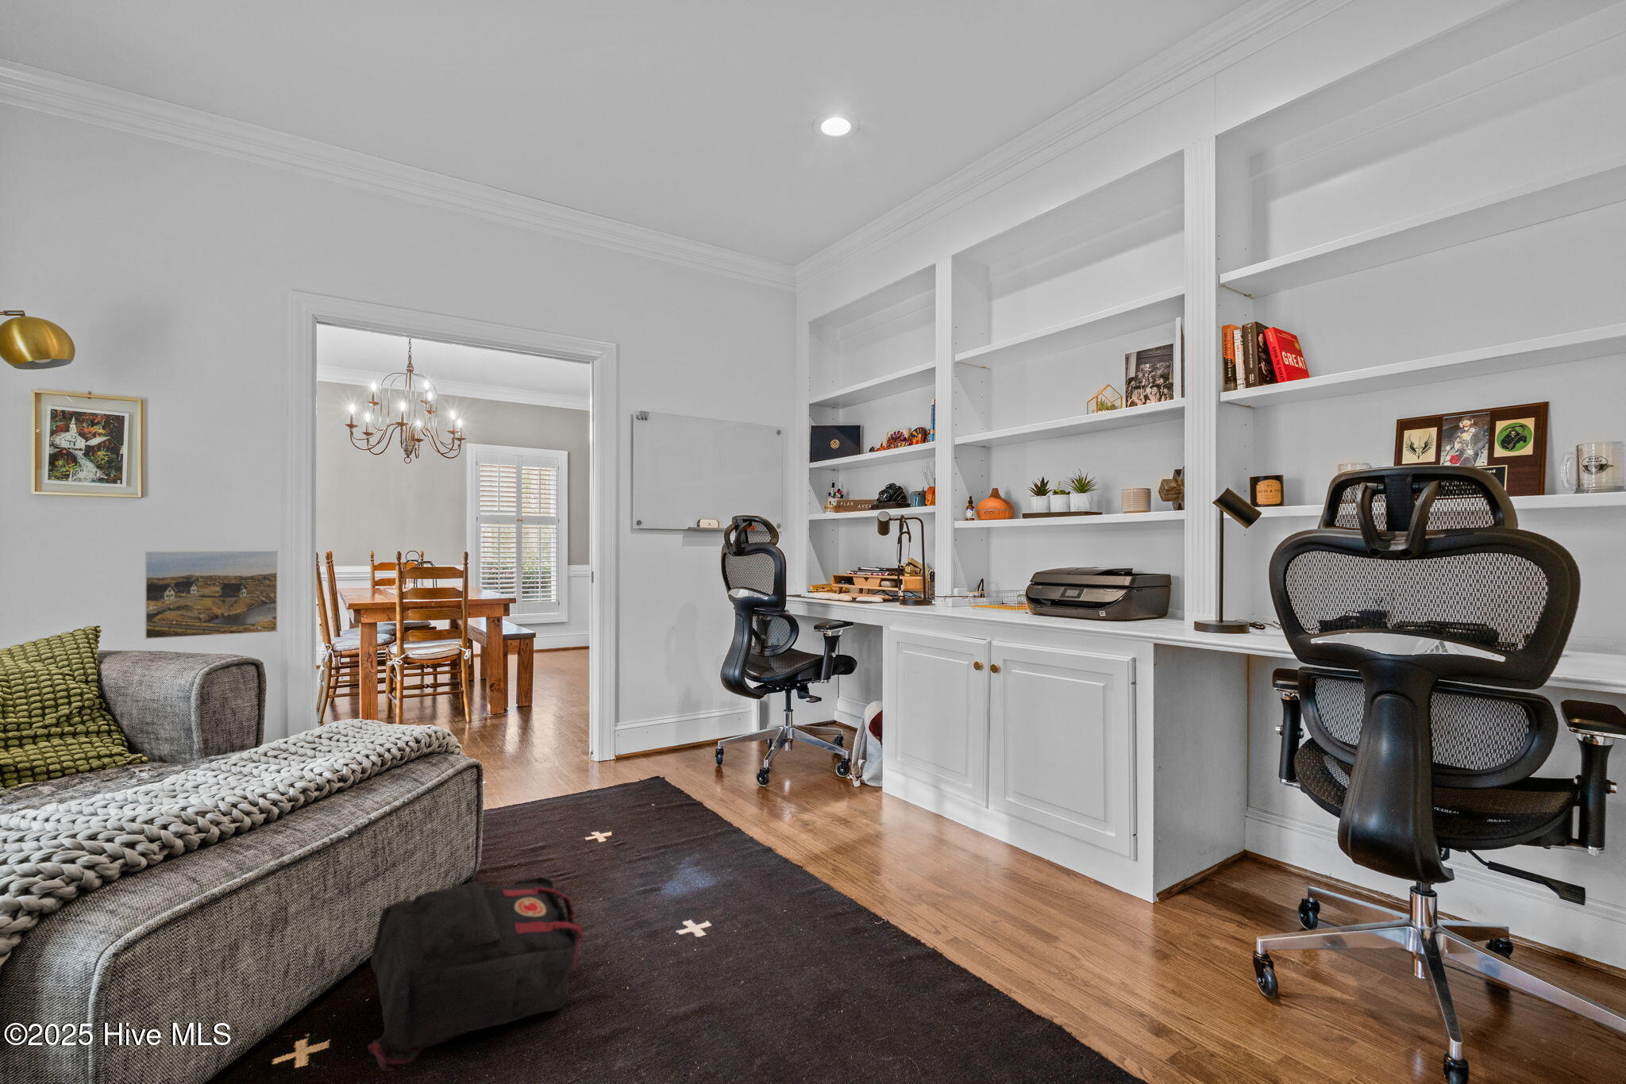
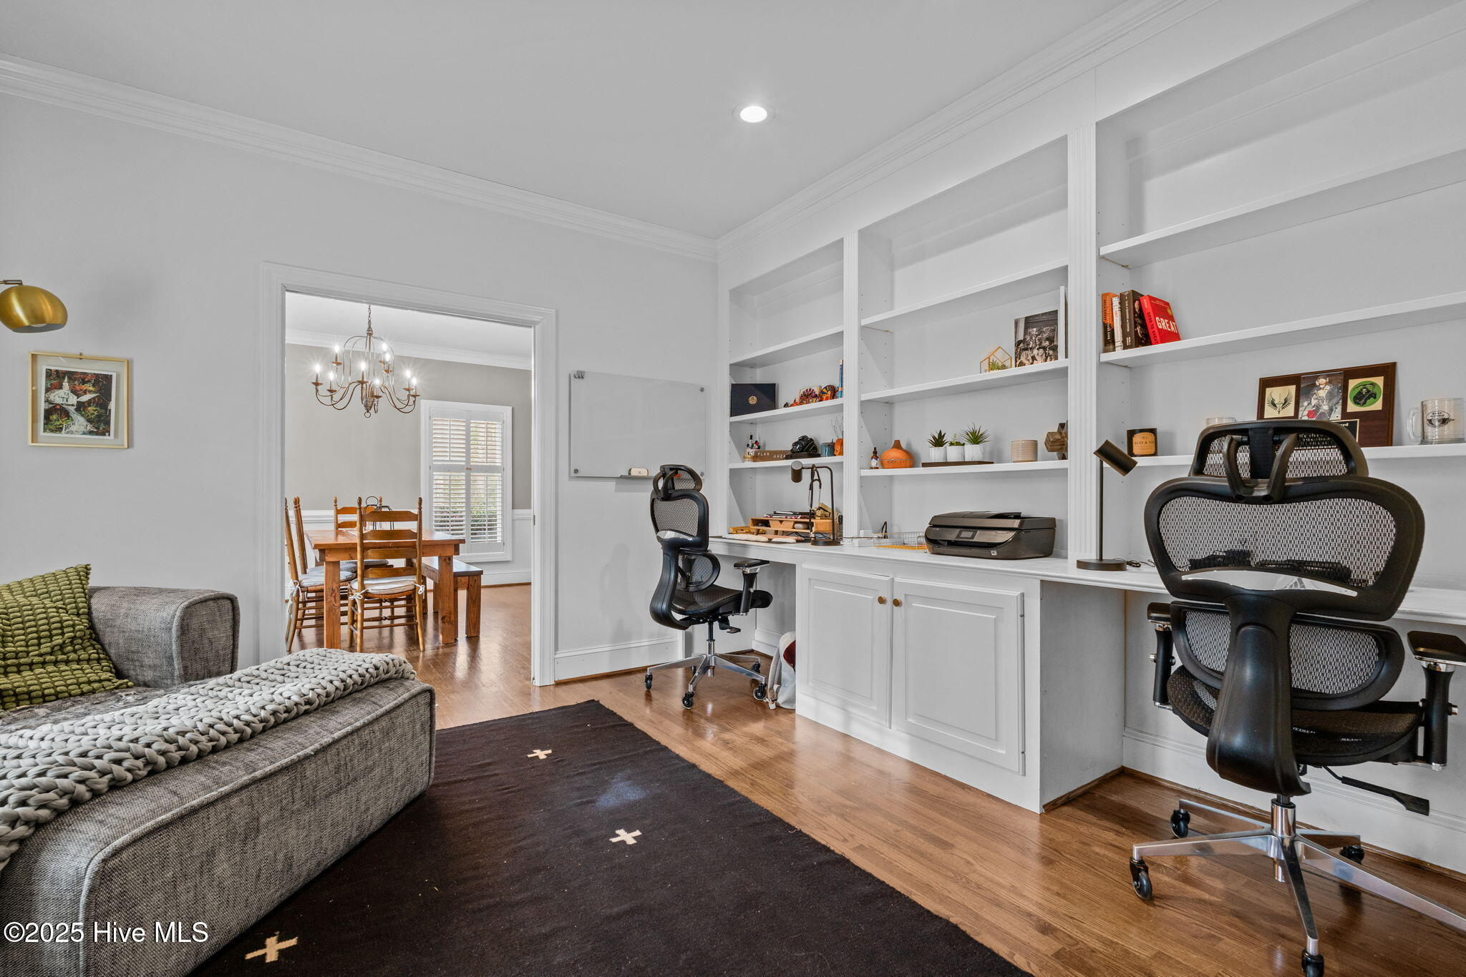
- backpack (482, 942)
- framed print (214, 593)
